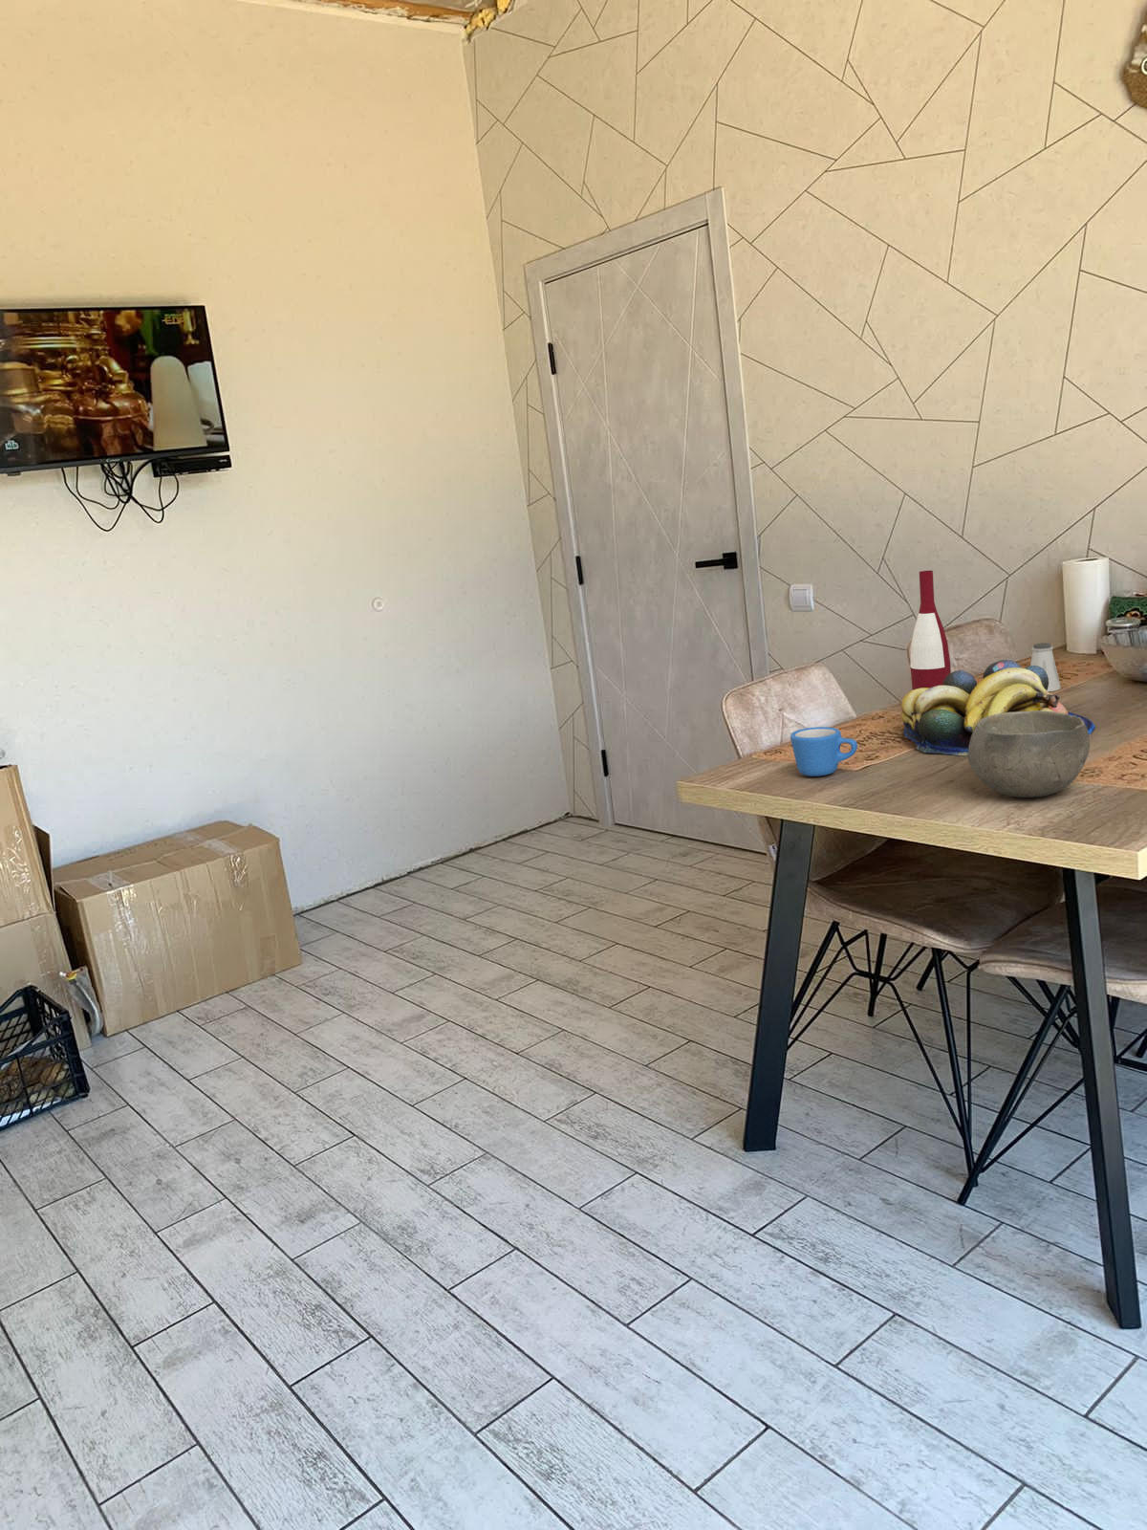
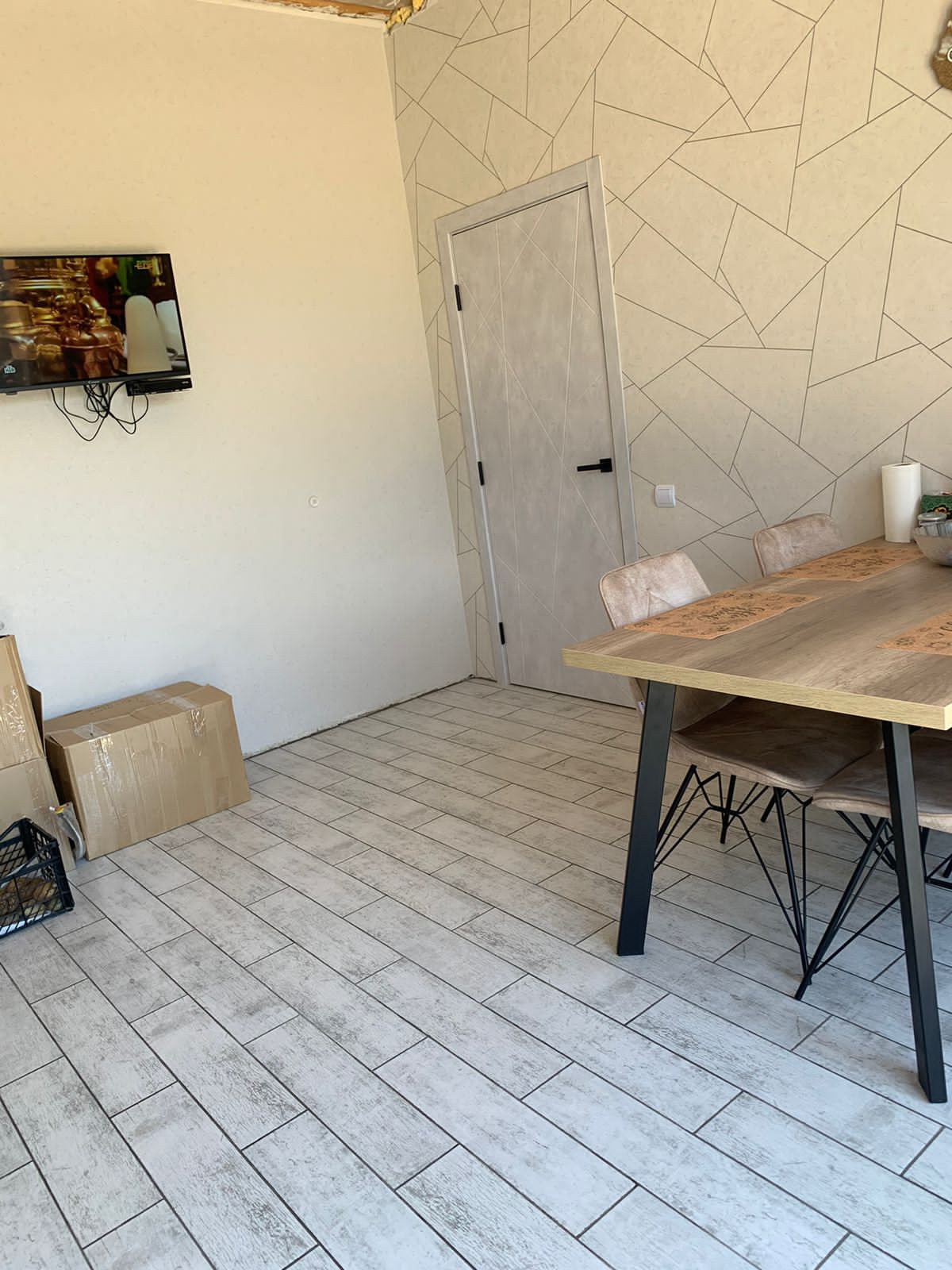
- bowl (1028, 757)
- alcohol (929, 640)
- saltshaker (1042, 666)
- mug (824, 753)
- fruit bowl (996, 700)
